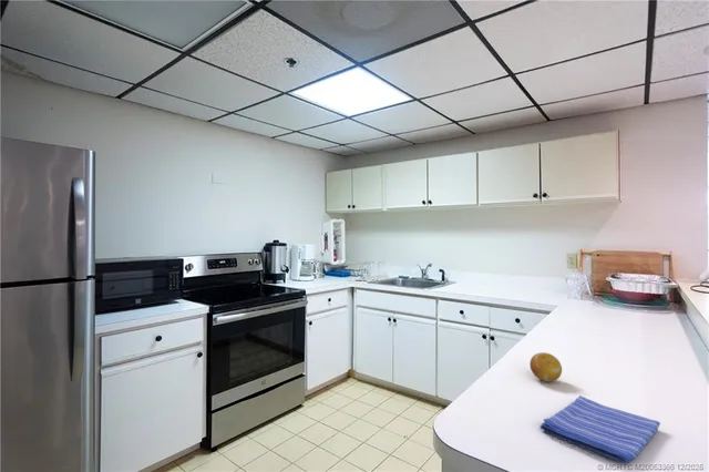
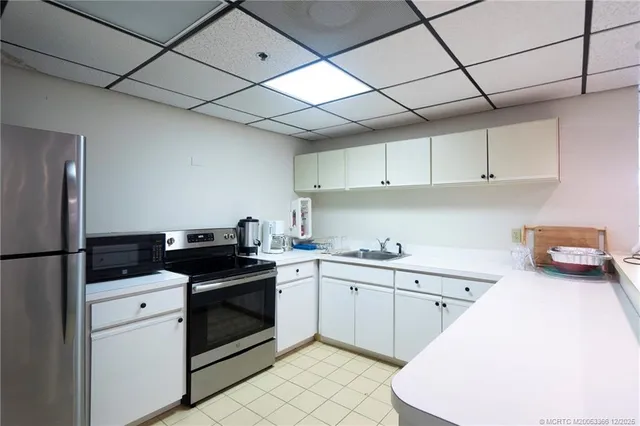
- fruit (545, 367)
- dish towel (599, 423)
